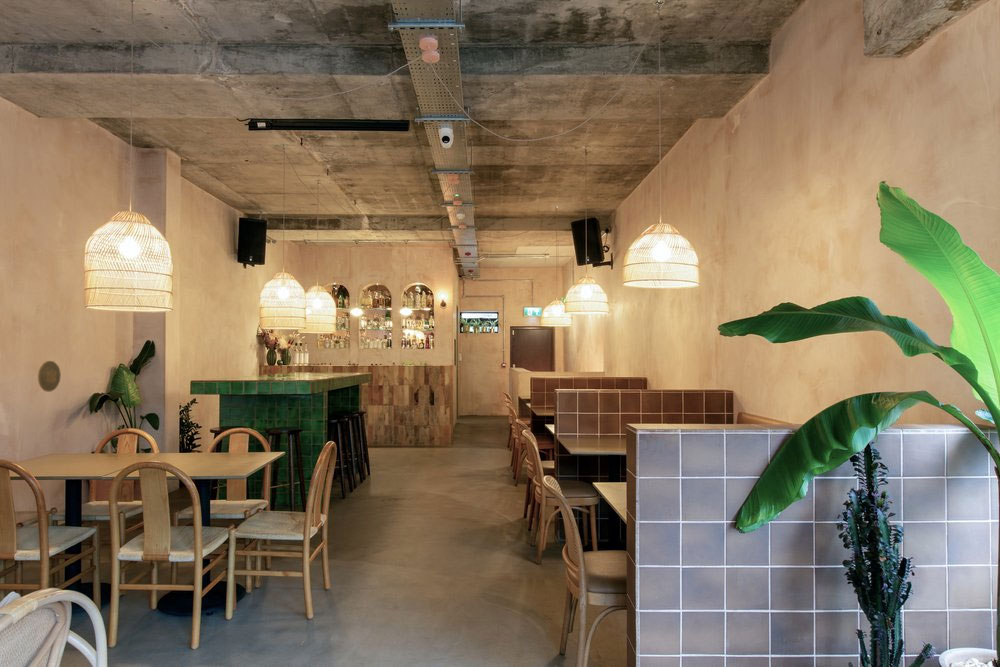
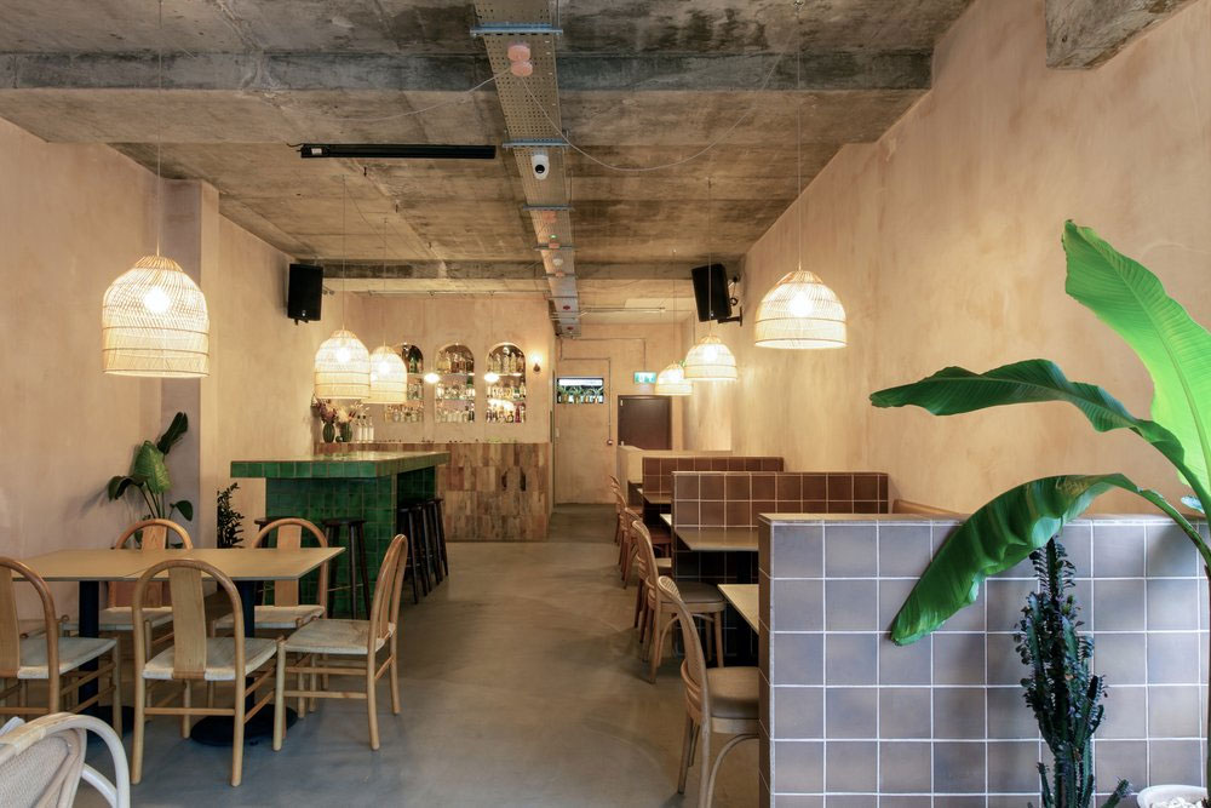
- decorative plate (50, 376)
